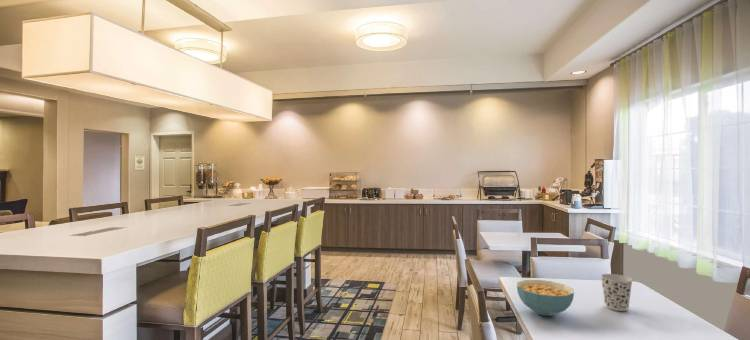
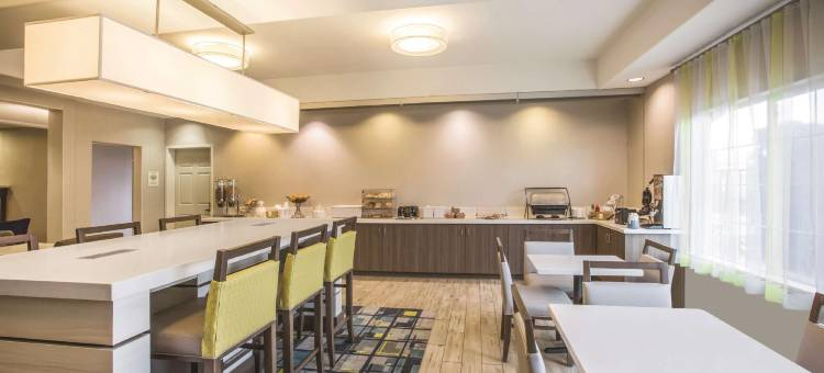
- cereal bowl (544, 300)
- cup (616, 292)
